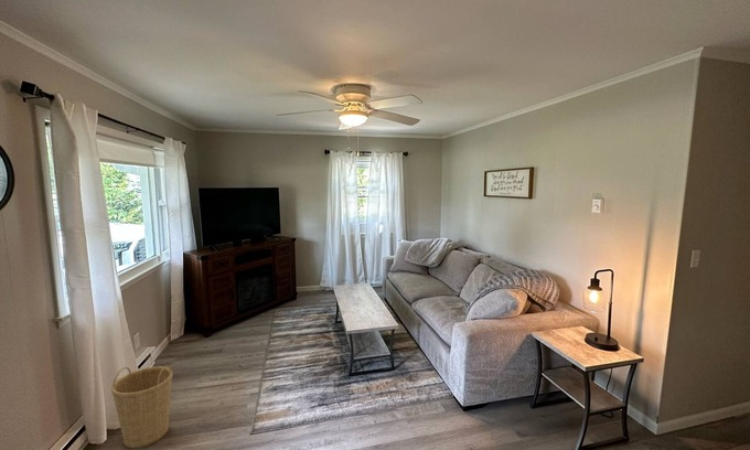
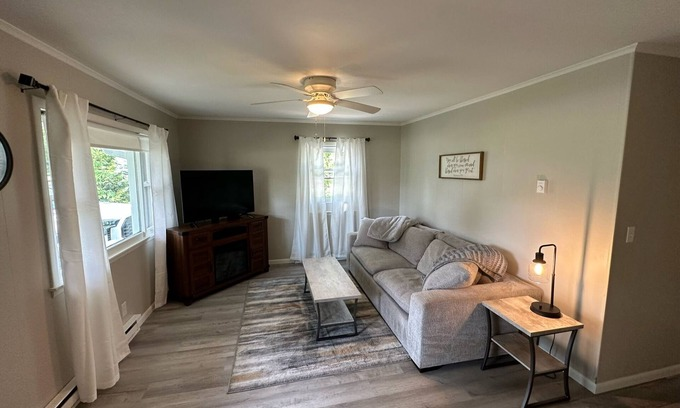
- basket (144, 401)
